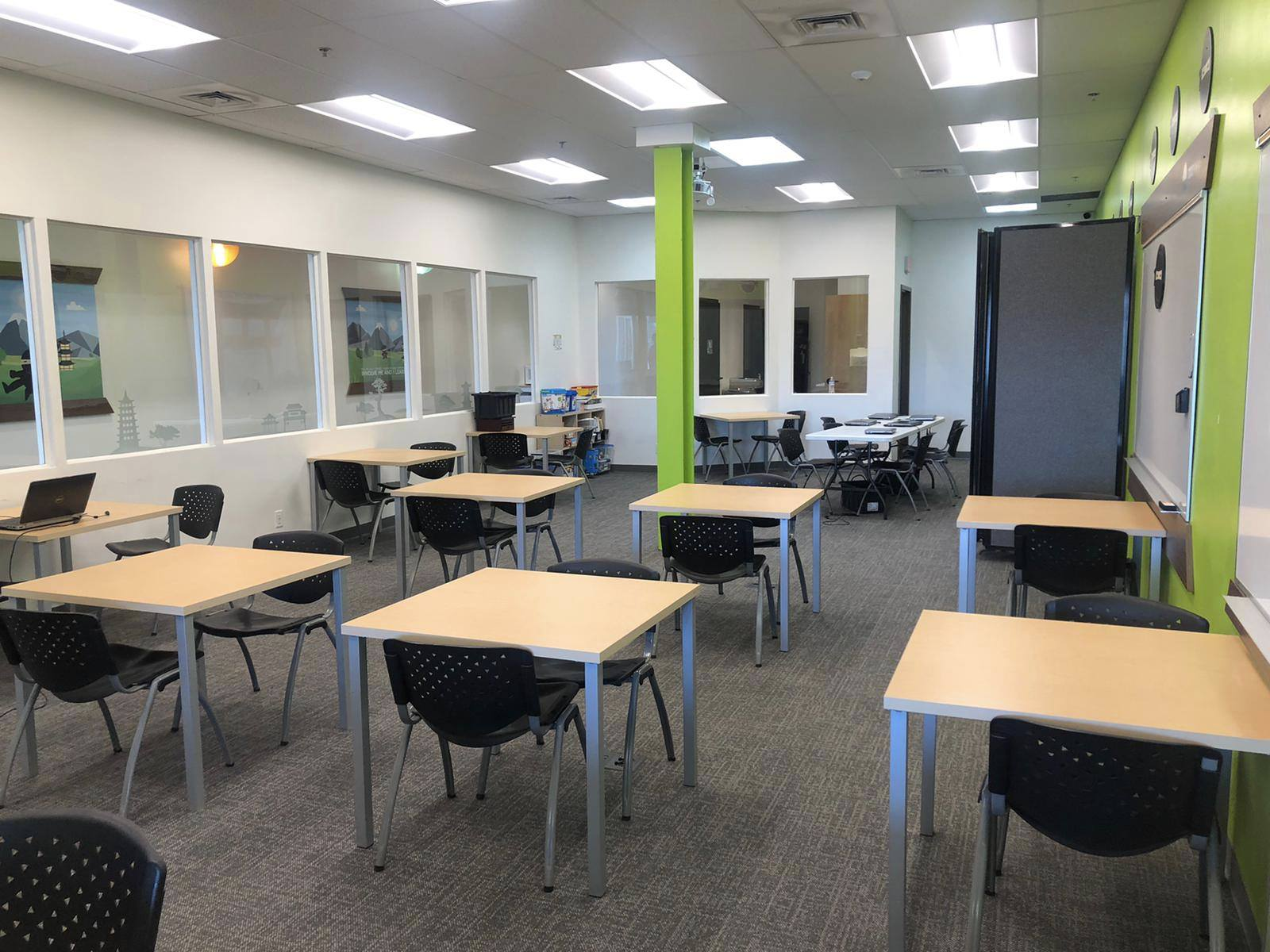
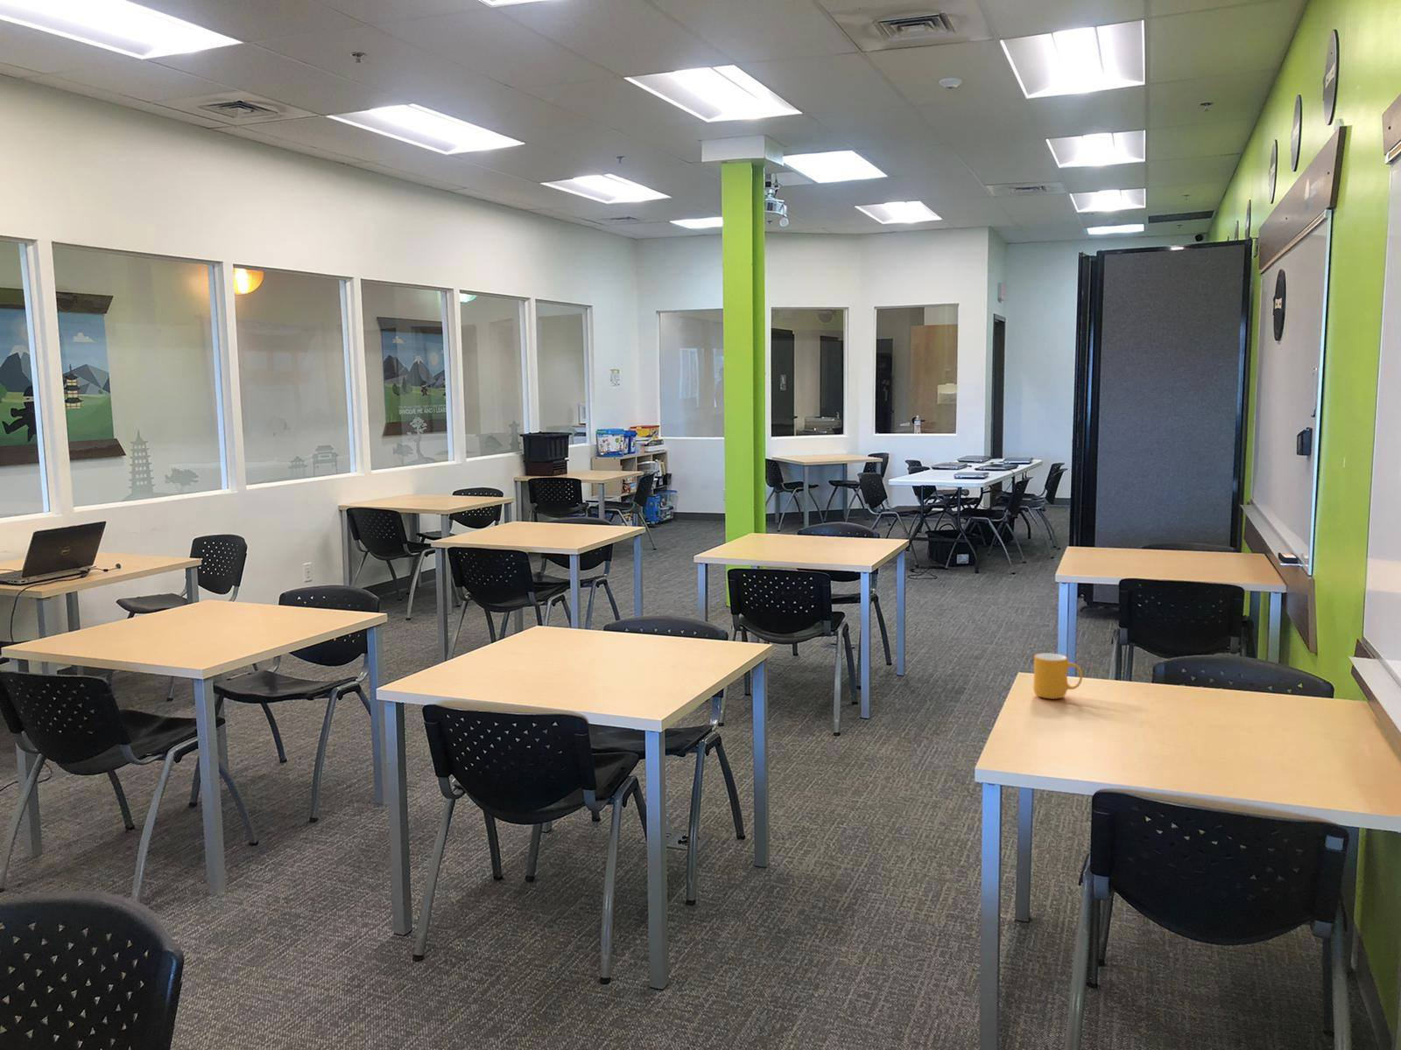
+ mug (1058, 676)
